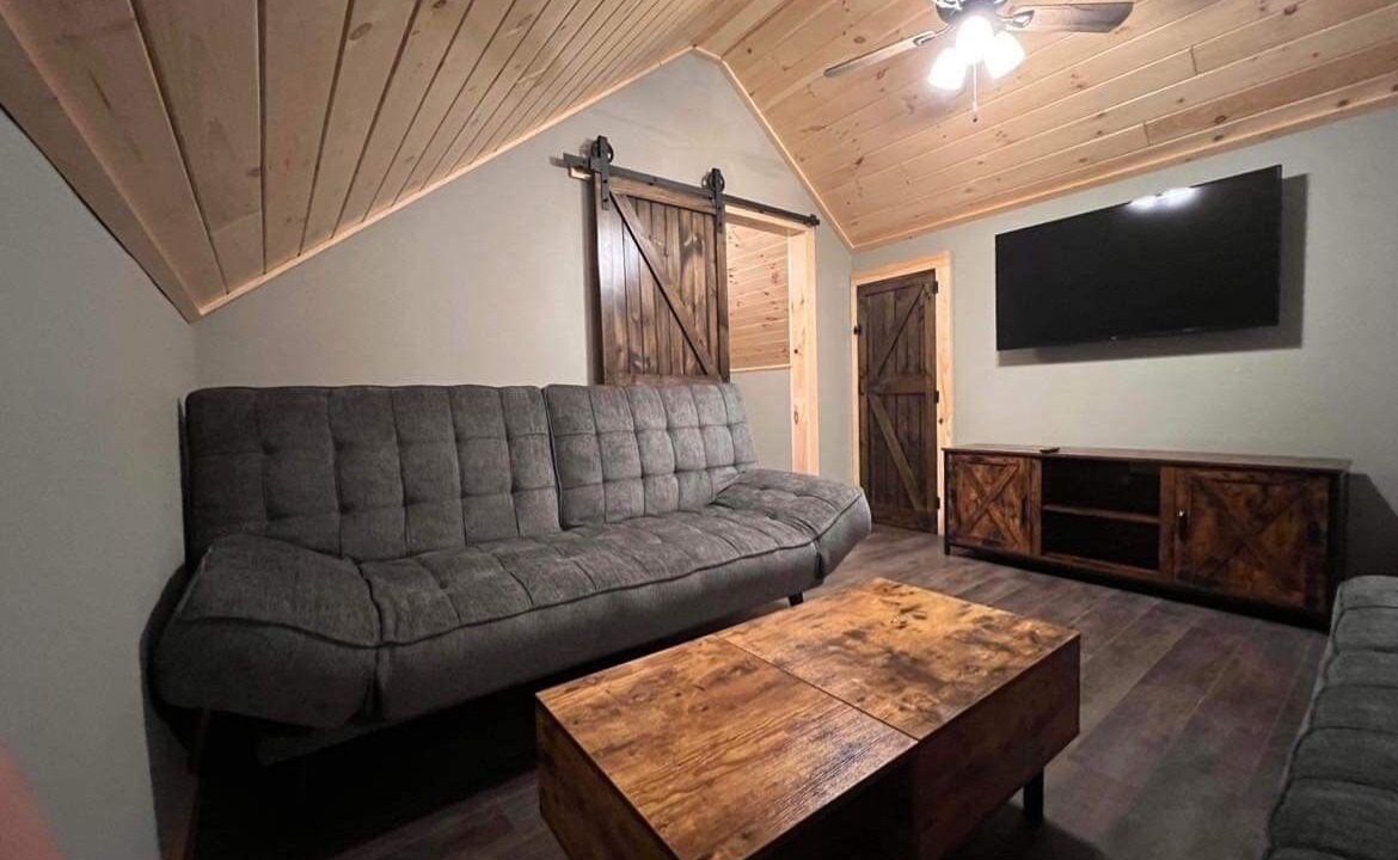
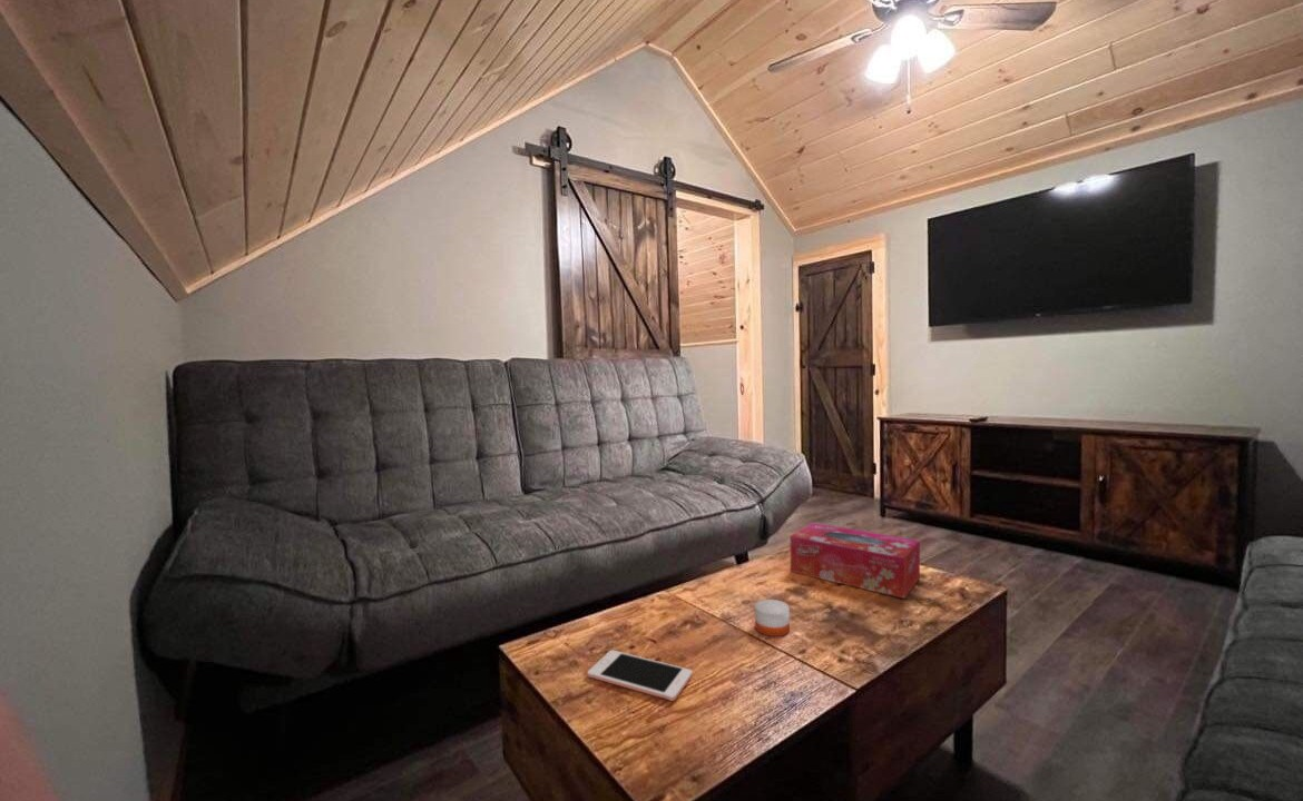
+ candle (772, 605)
+ tissue box (853, 556)
+ cell phone (639, 673)
